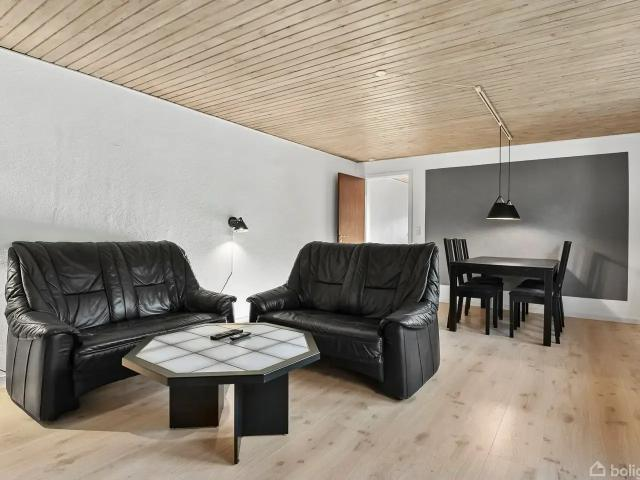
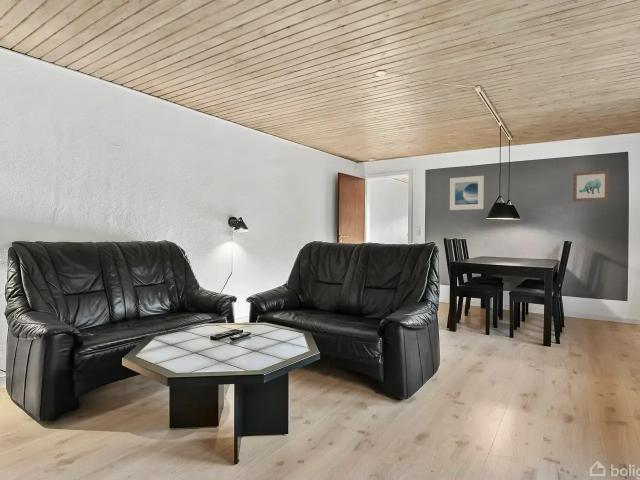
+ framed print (466, 193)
+ wall art (590, 186)
